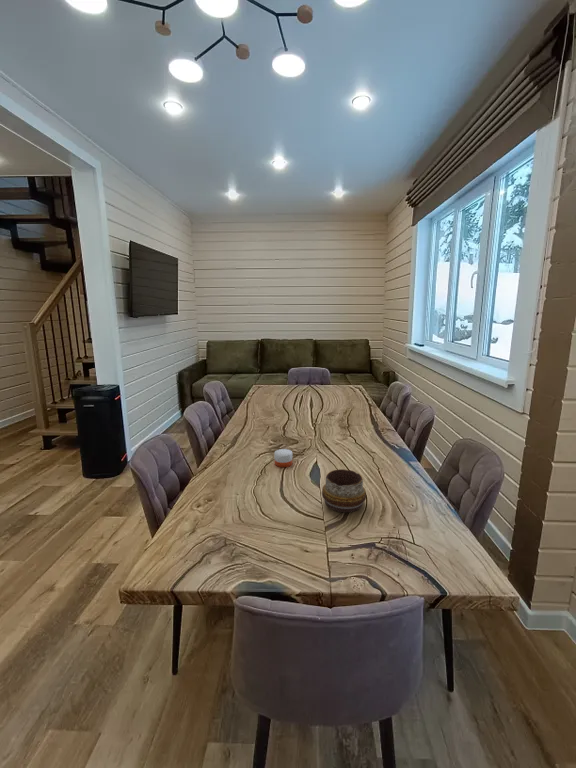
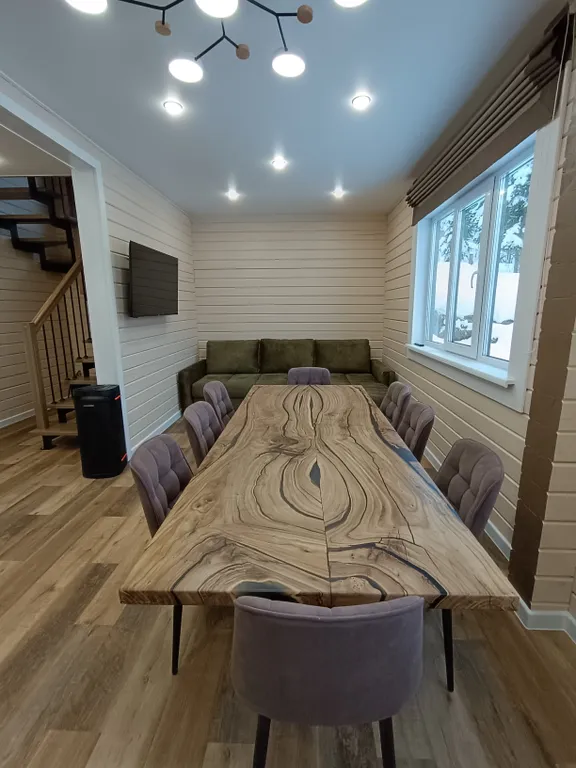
- decorative bowl (343, 490)
- candle (283, 451)
